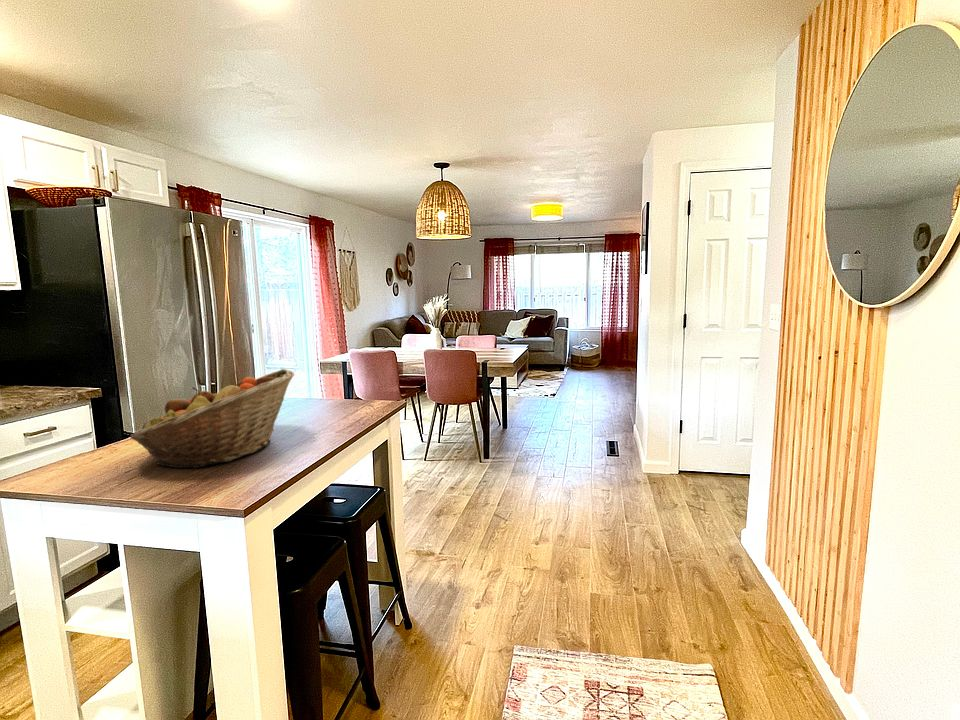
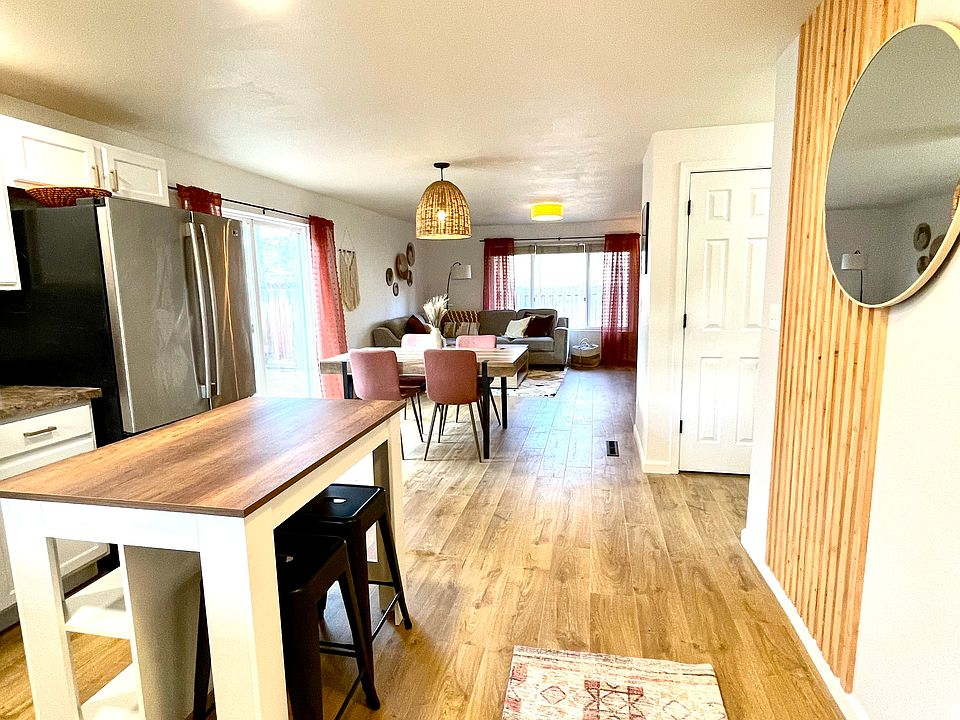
- fruit basket (221, 412)
